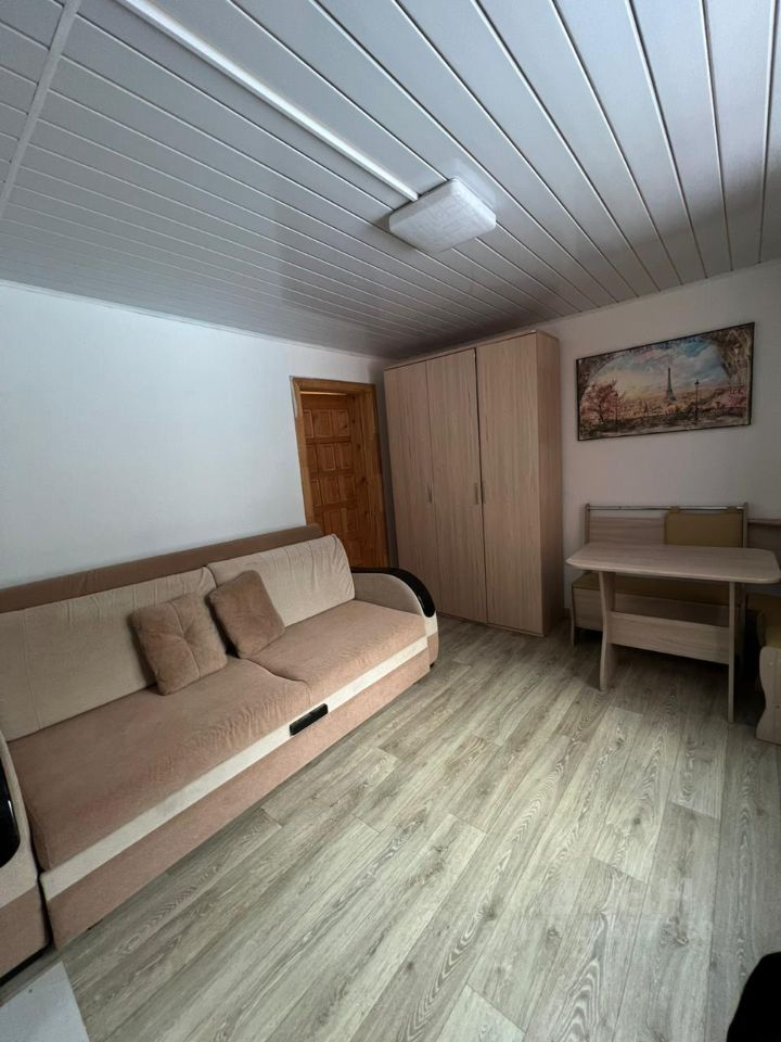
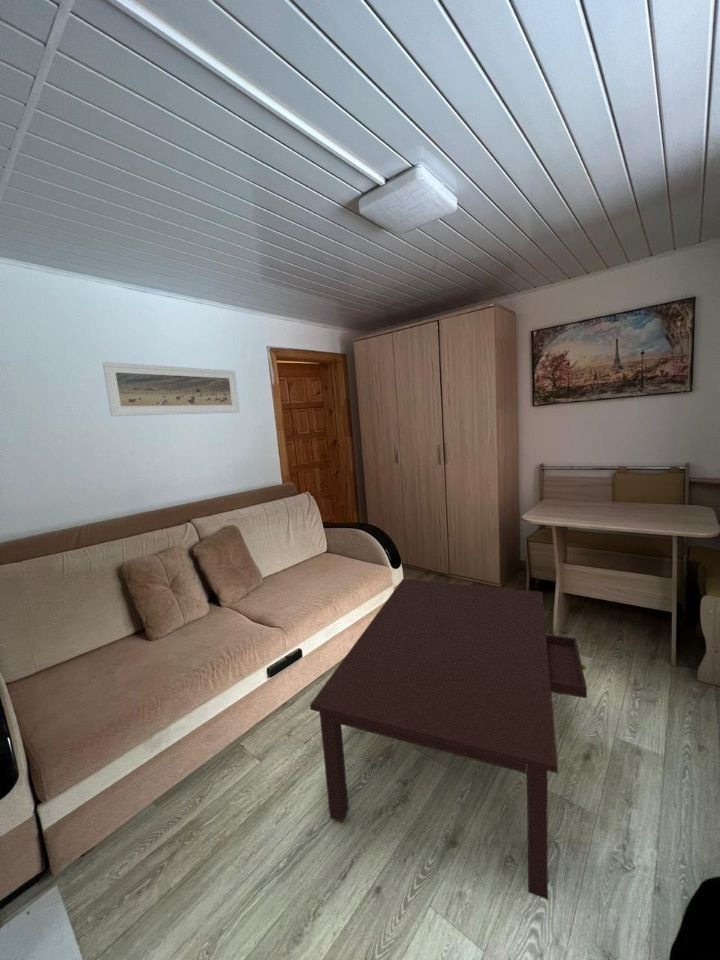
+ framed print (180, 390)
+ coffee table (467, 687)
